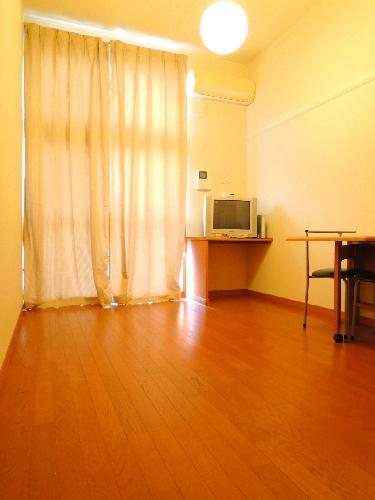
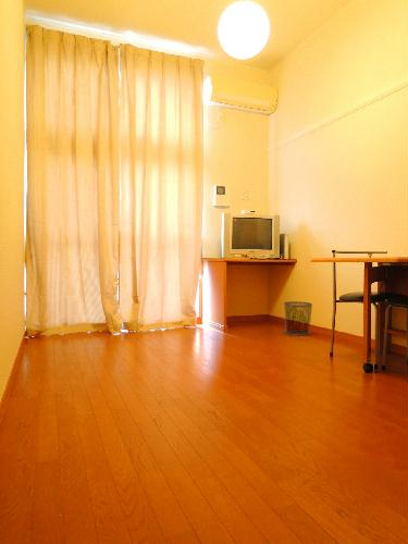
+ waste bin (298, 318)
